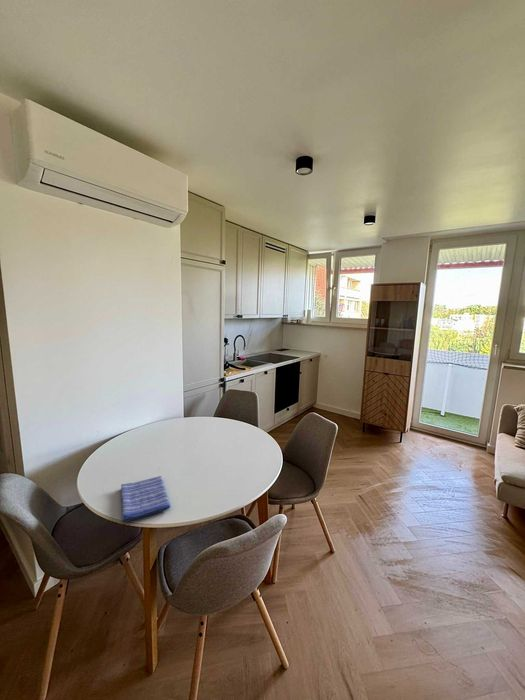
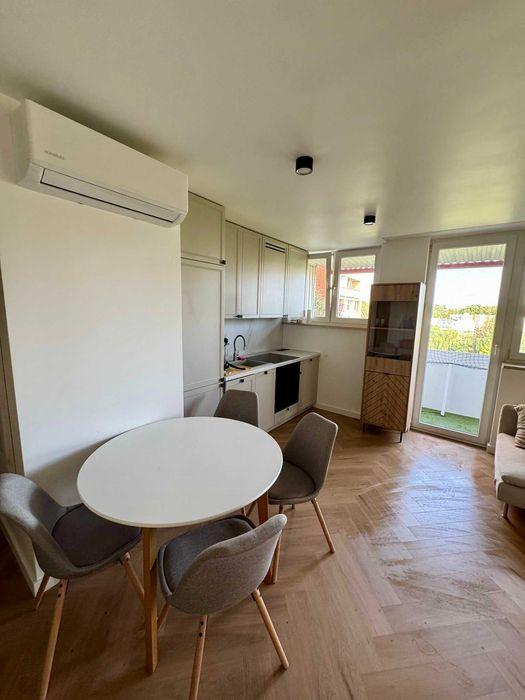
- dish towel (144, 495)
